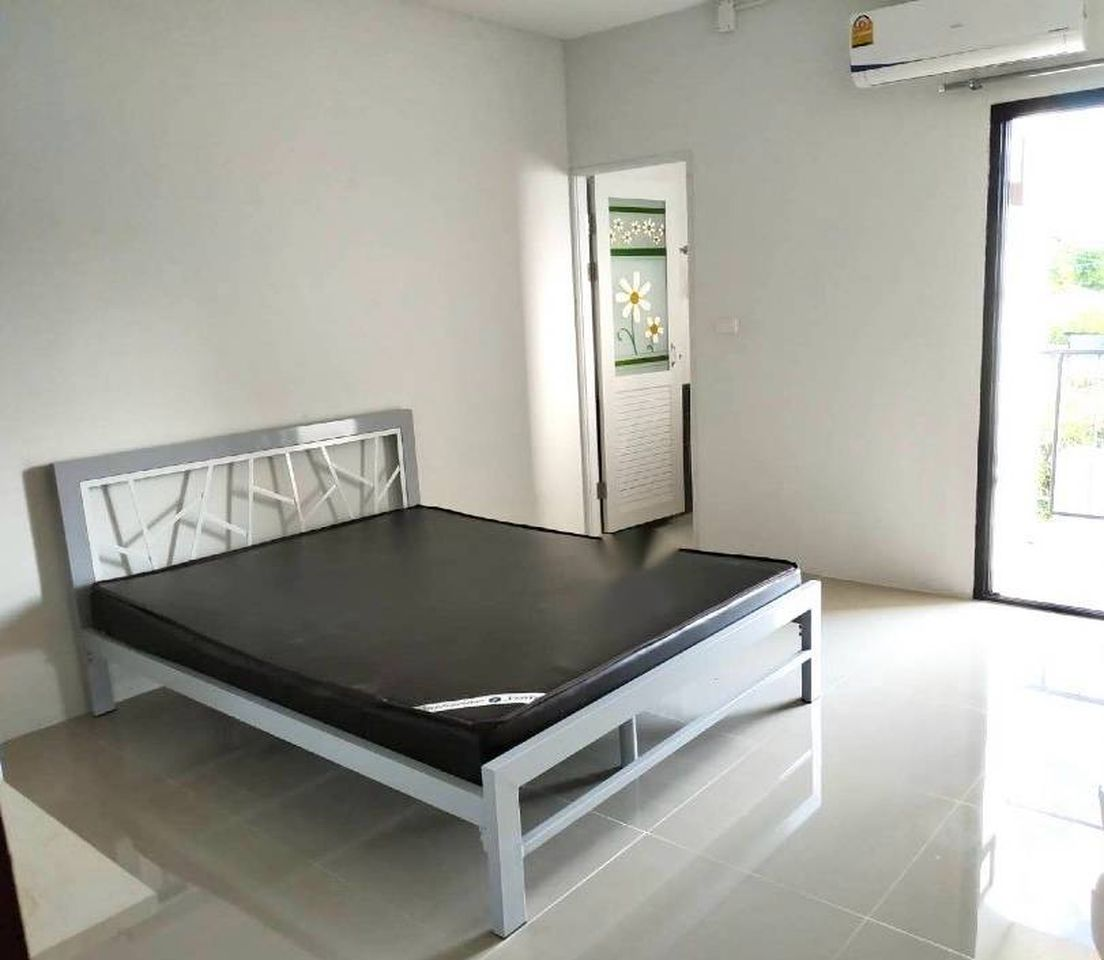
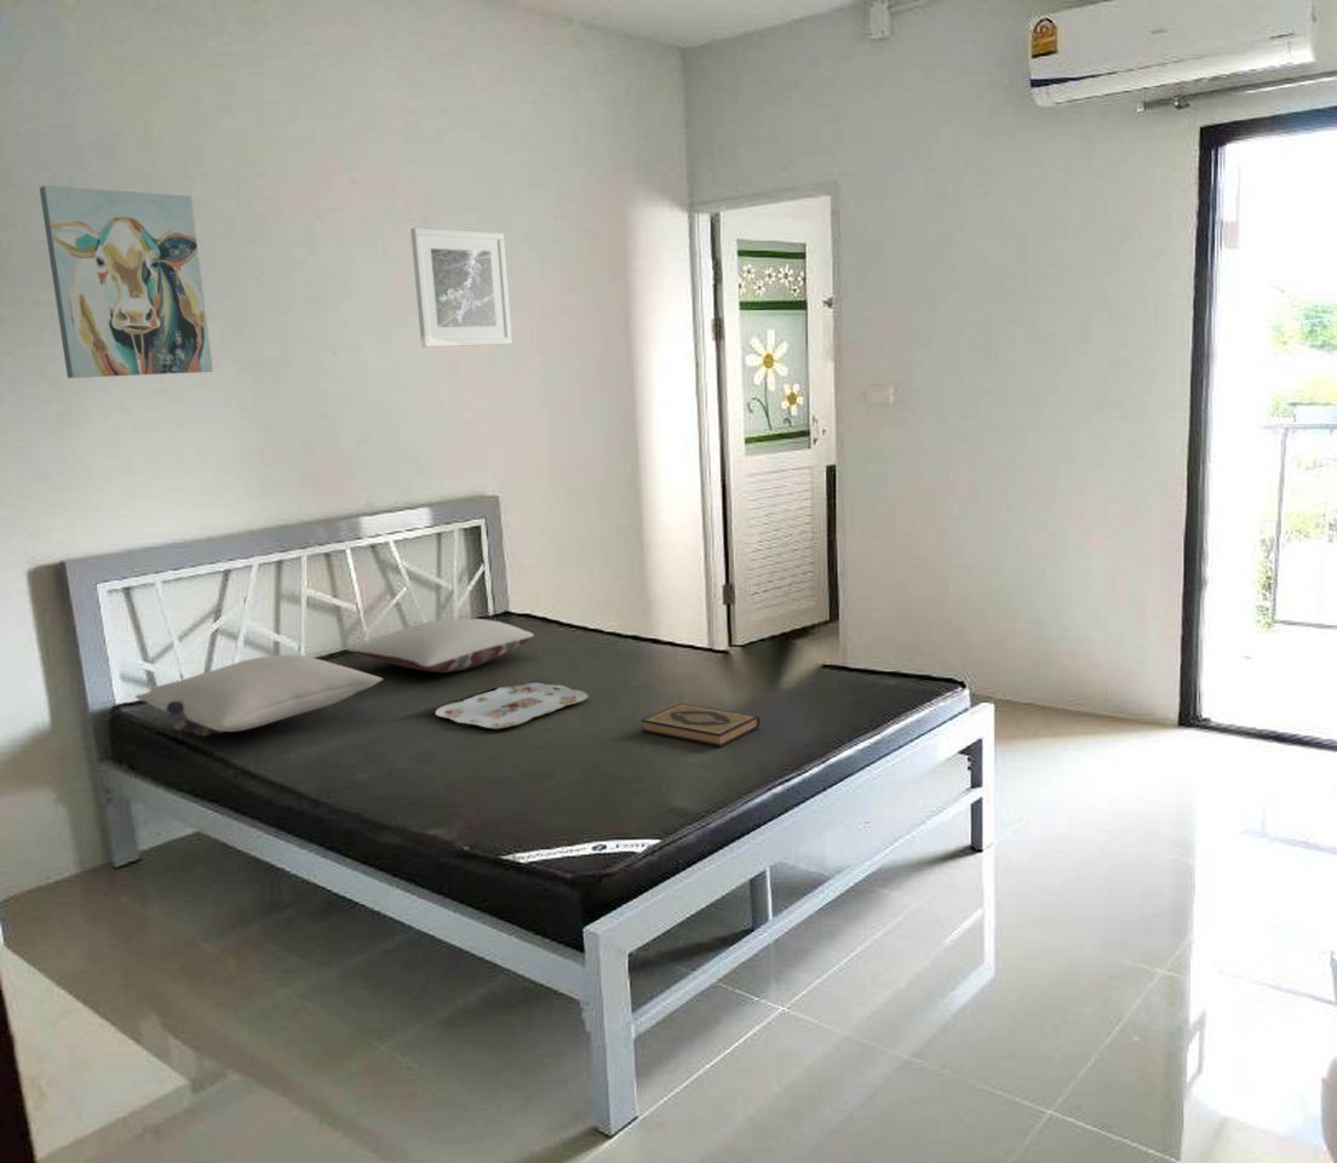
+ pillow (441, 642)
+ serving tray (512, 705)
+ pillow (257, 694)
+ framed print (463, 288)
+ wall art (131, 283)
+ hardback book (700, 723)
